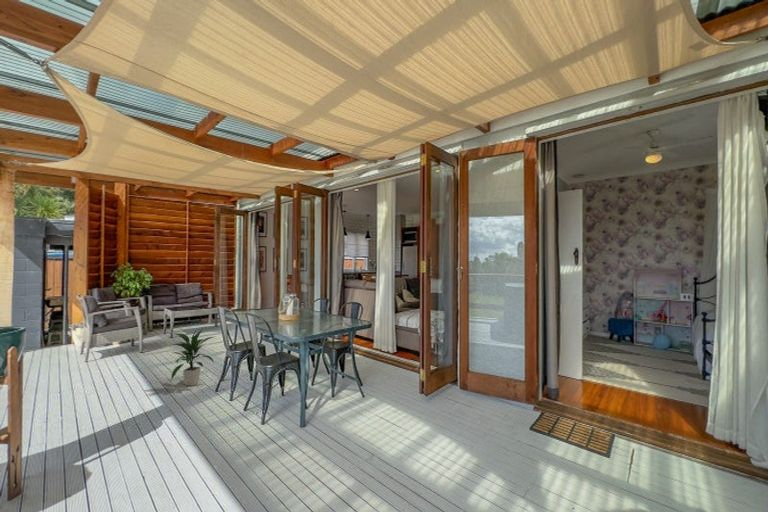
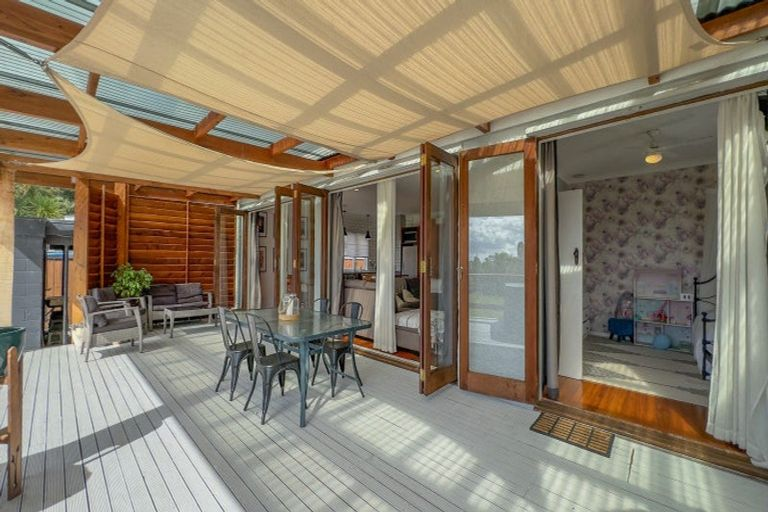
- indoor plant (189, 356)
